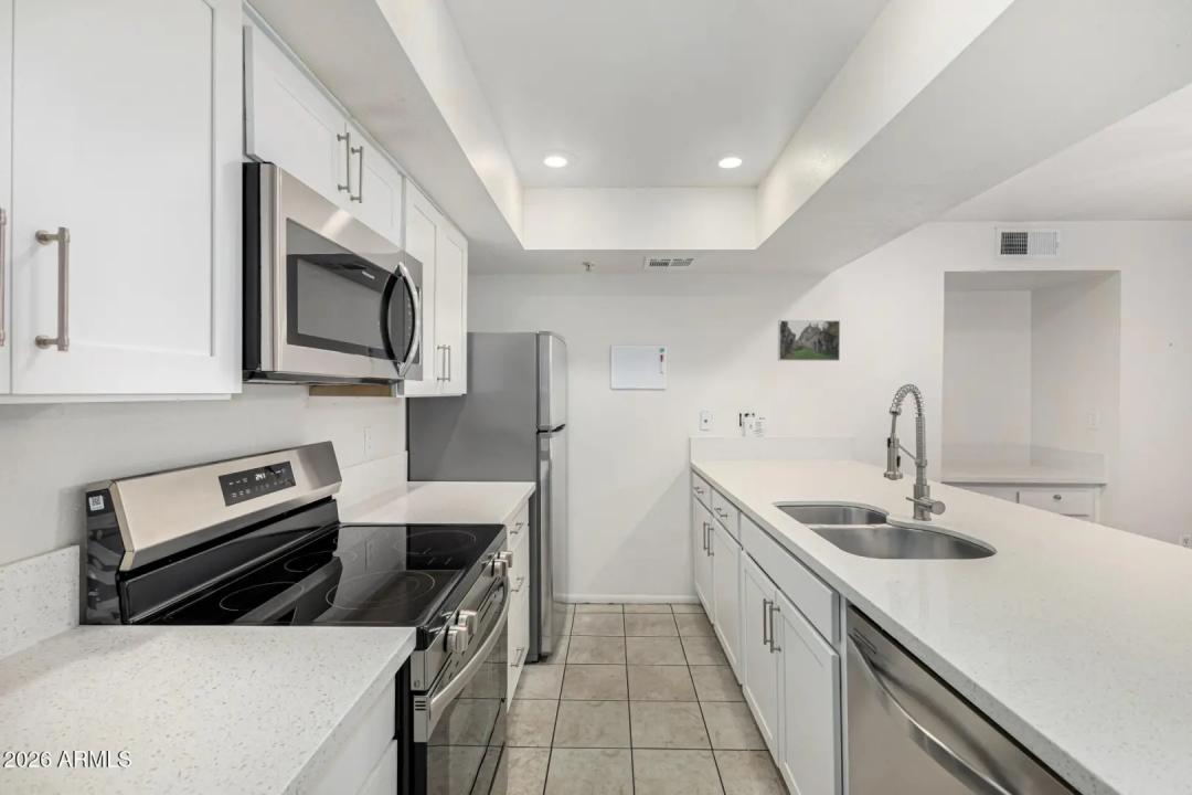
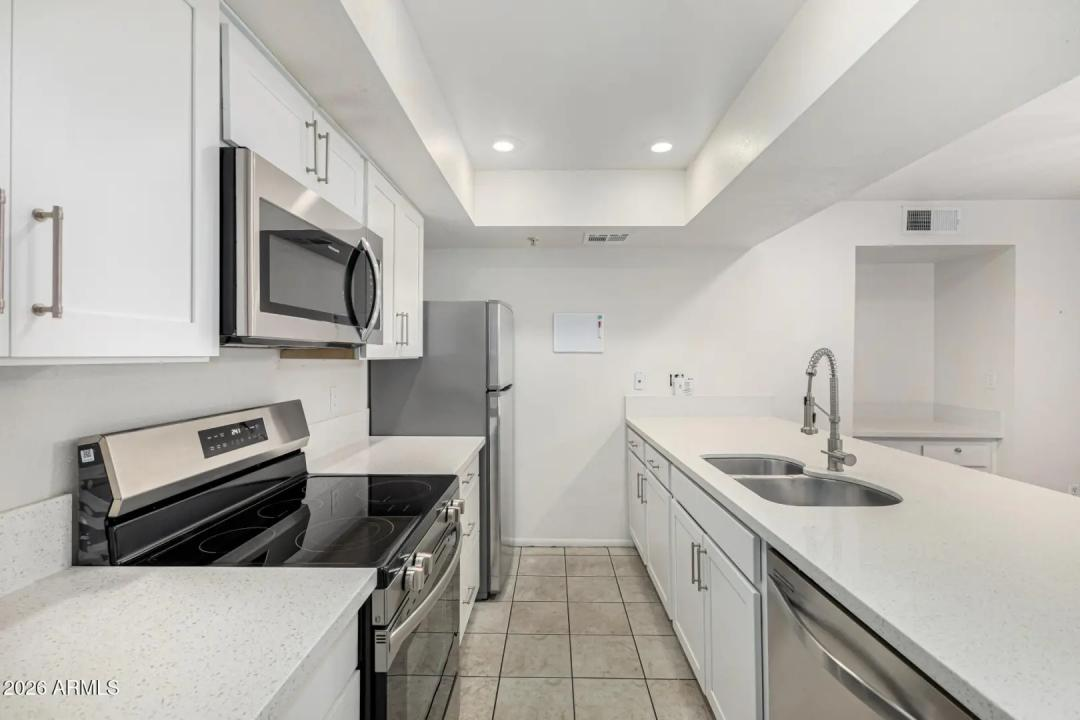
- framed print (808, 340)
